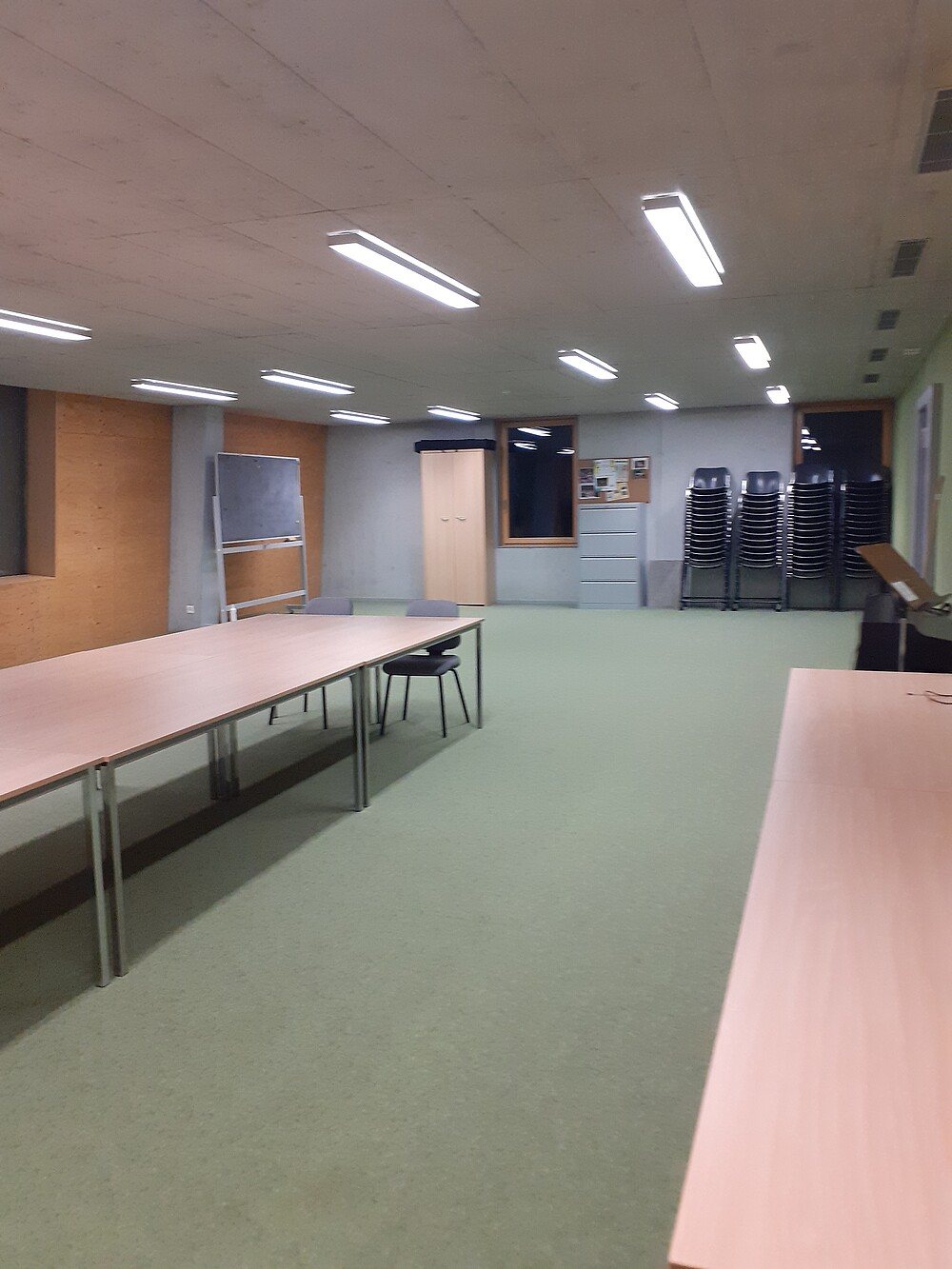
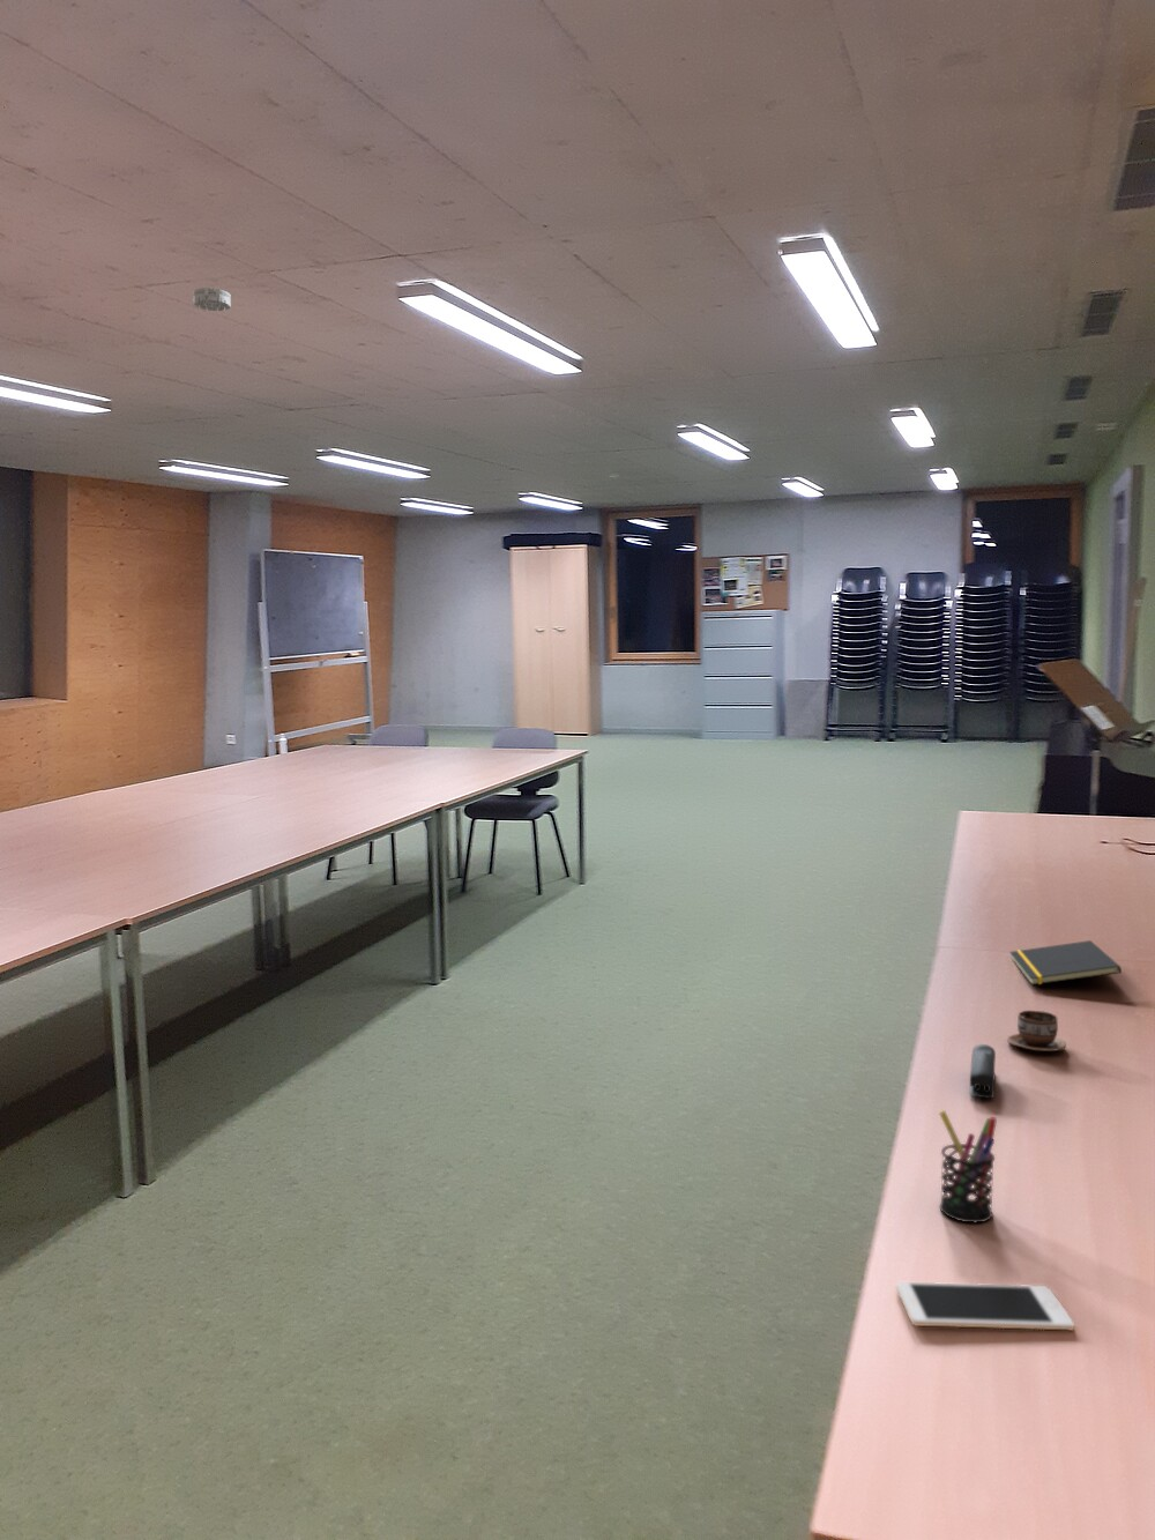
+ cell phone (982, 1306)
+ notepad (1062, 961)
+ smoke detector (211, 299)
+ stapler (982, 1070)
+ cup (1036, 1029)
+ pen holder (973, 1160)
